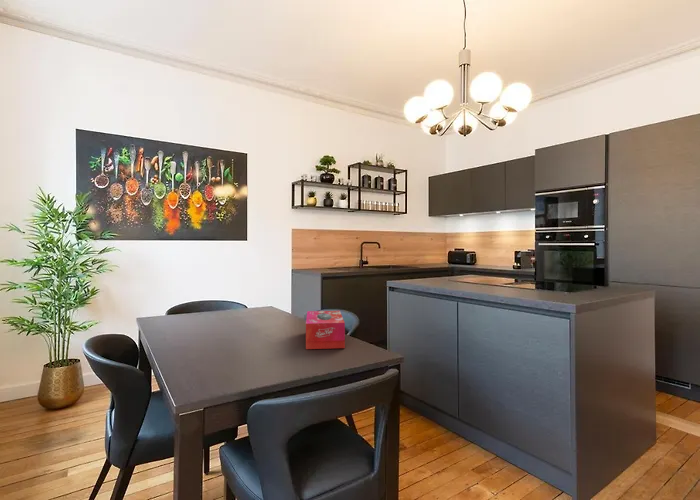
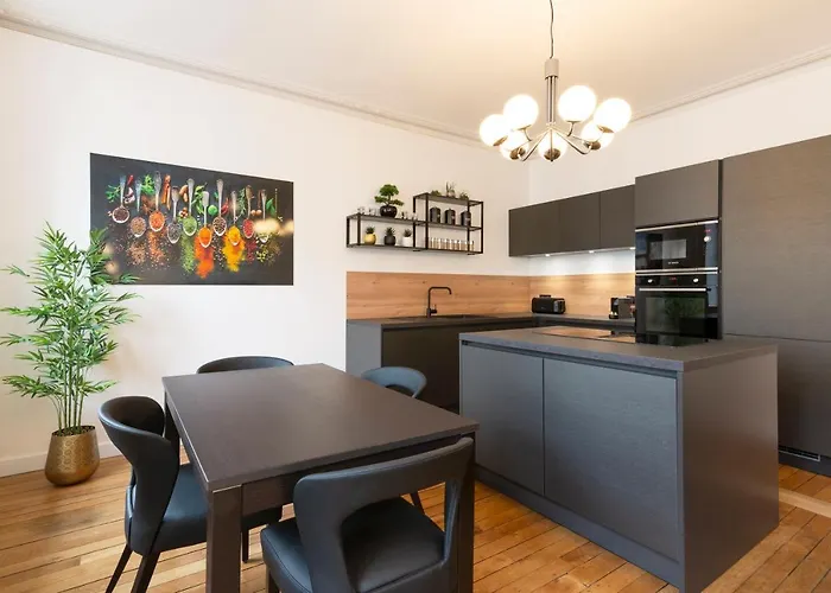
- tissue box (324, 328)
